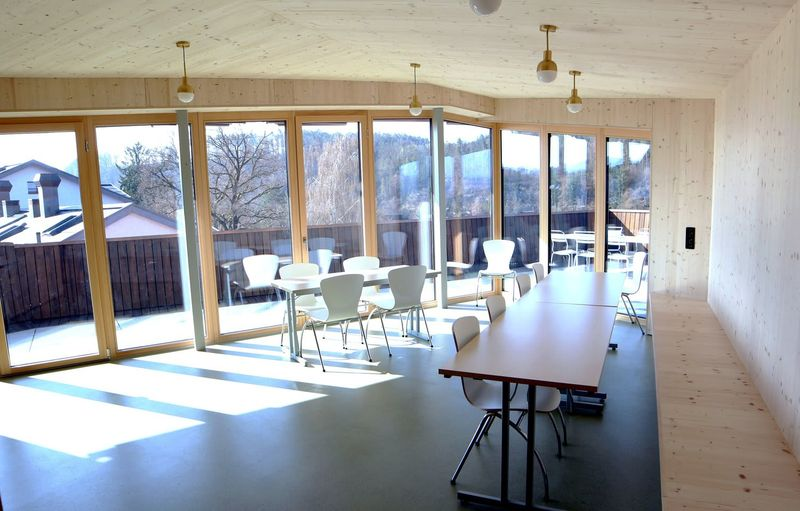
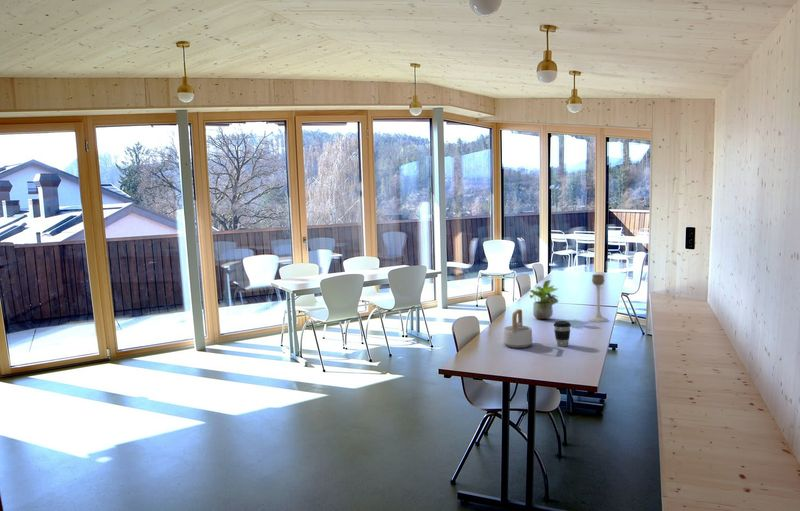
+ coffee cup (562, 333)
+ teapot (518, 327)
+ potted plant (545, 301)
+ candle holder (598, 297)
